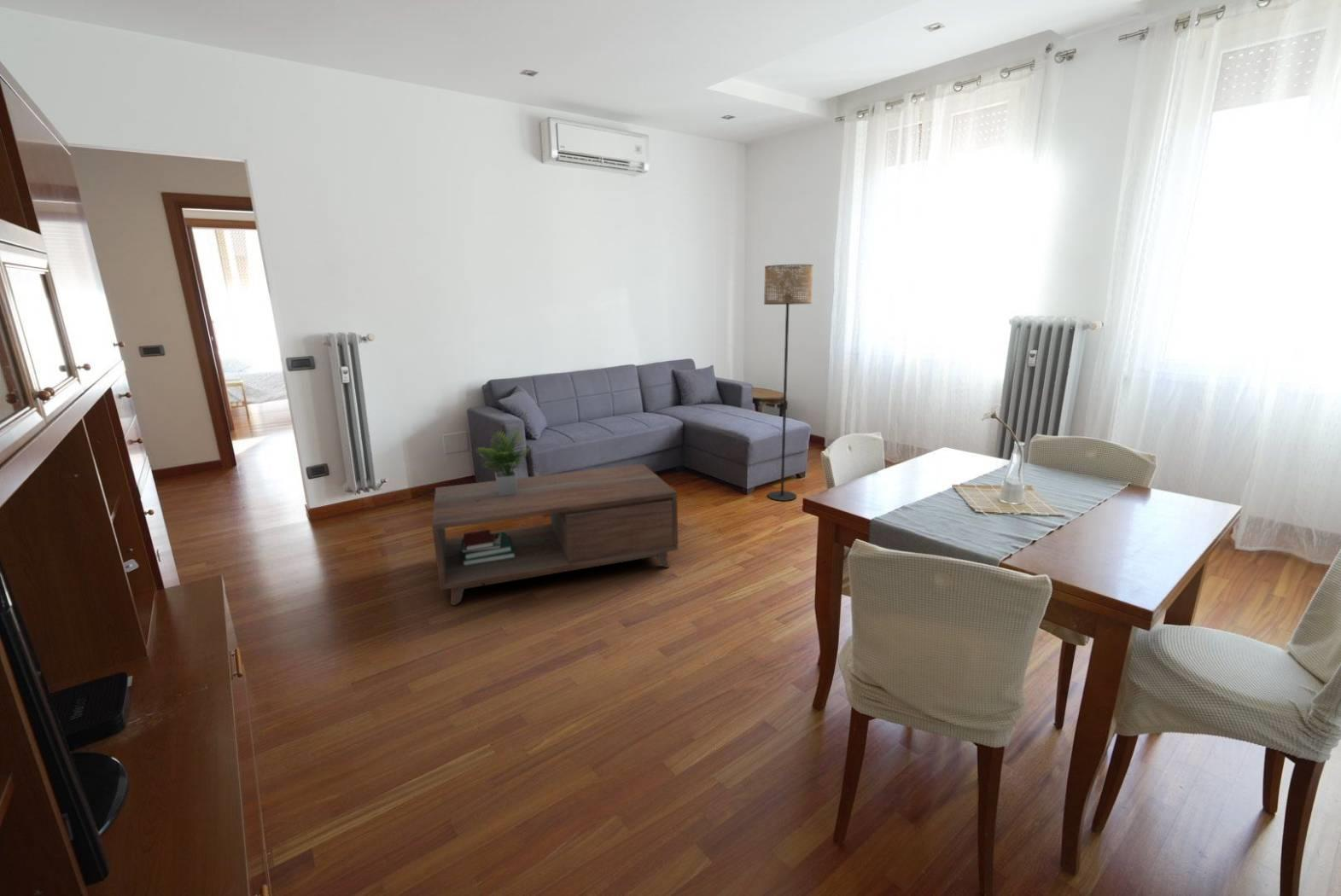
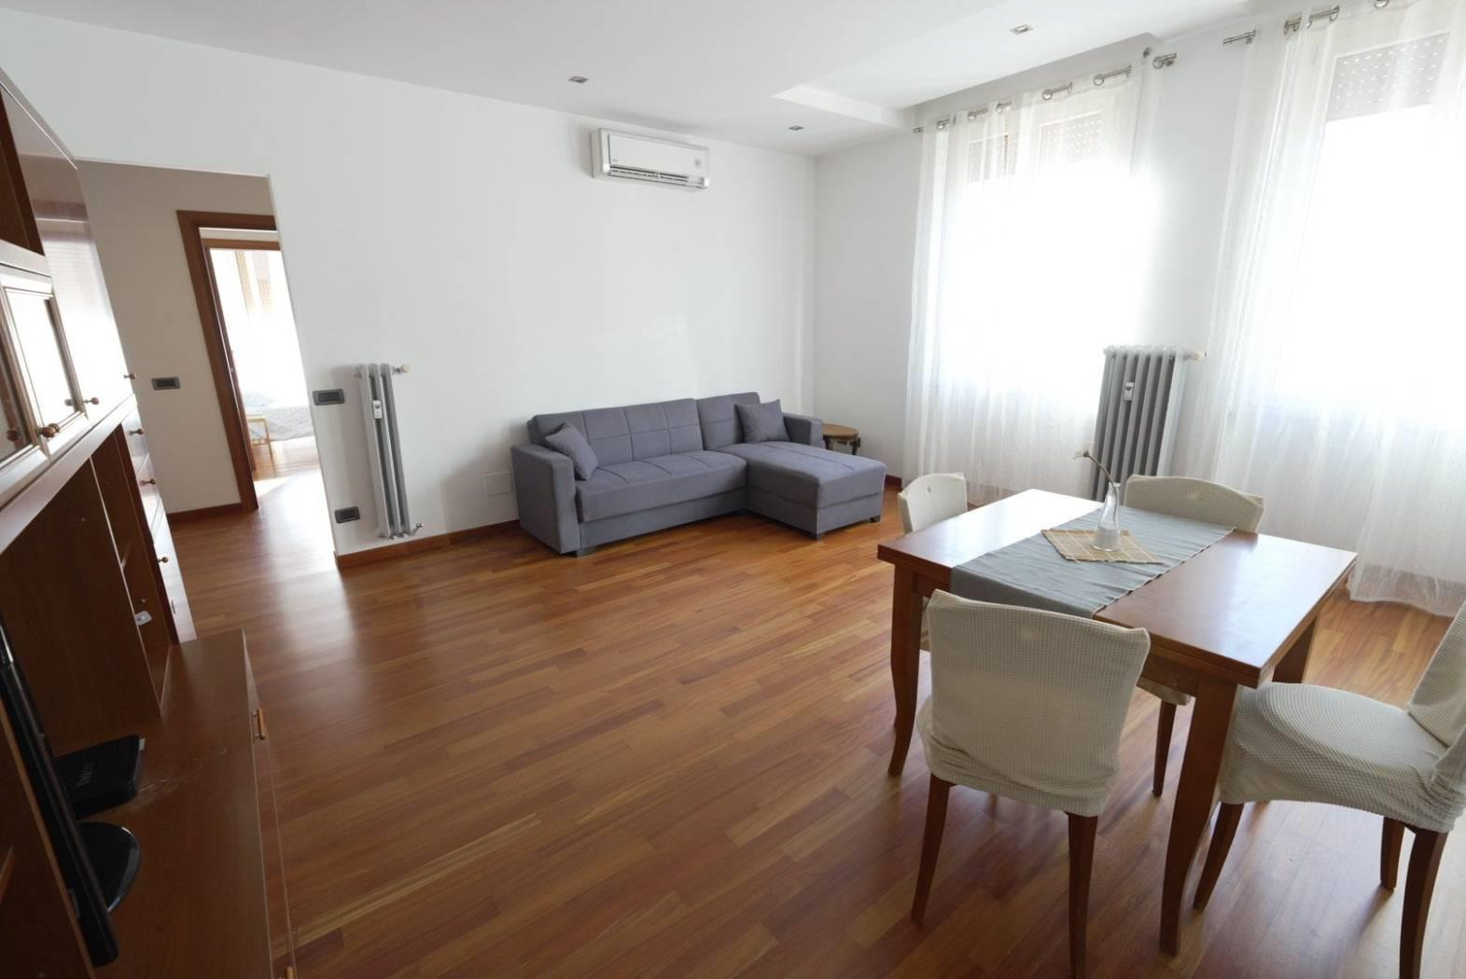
- floor lamp (784, 386)
- coffee table (554, 498)
